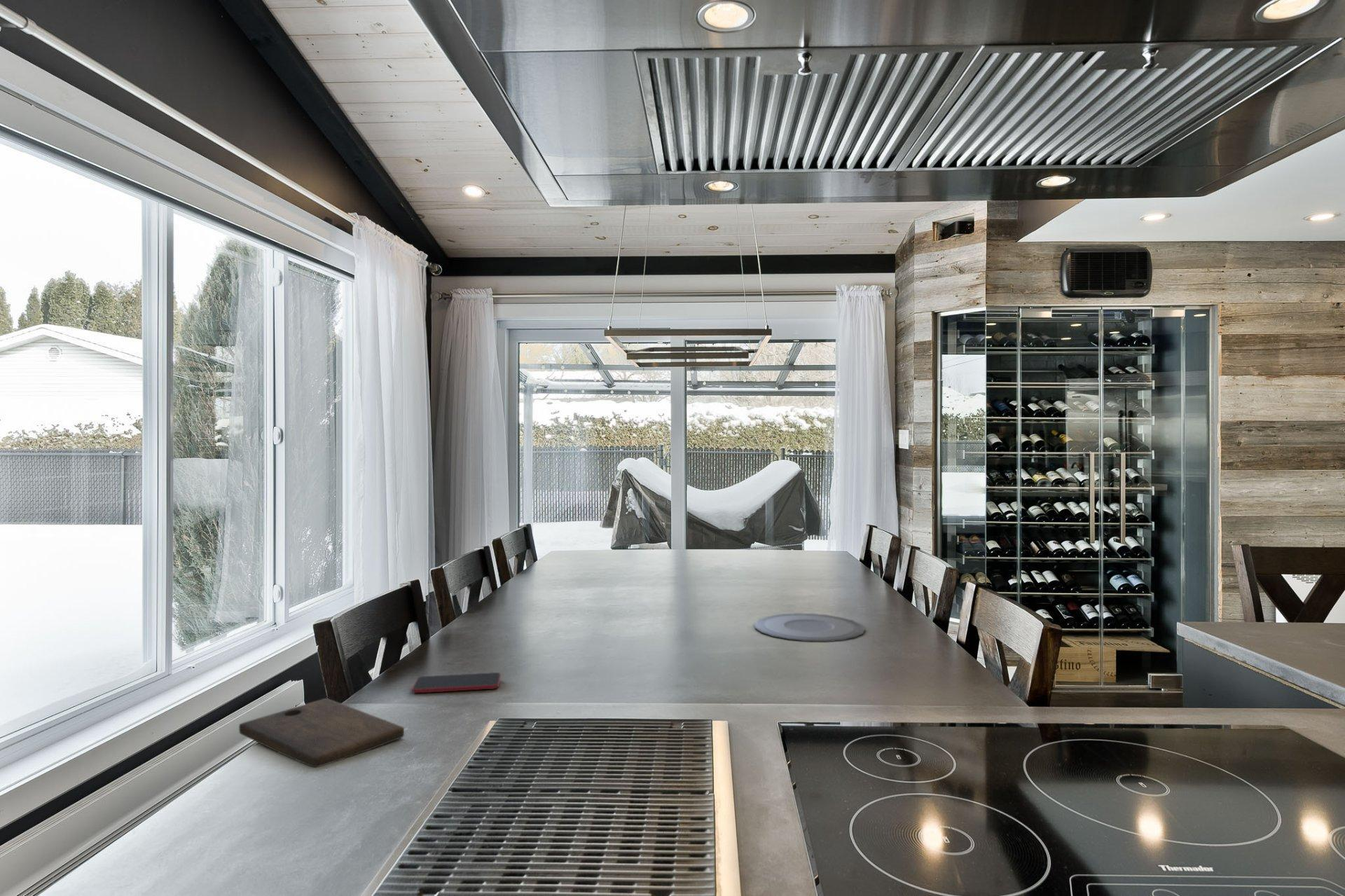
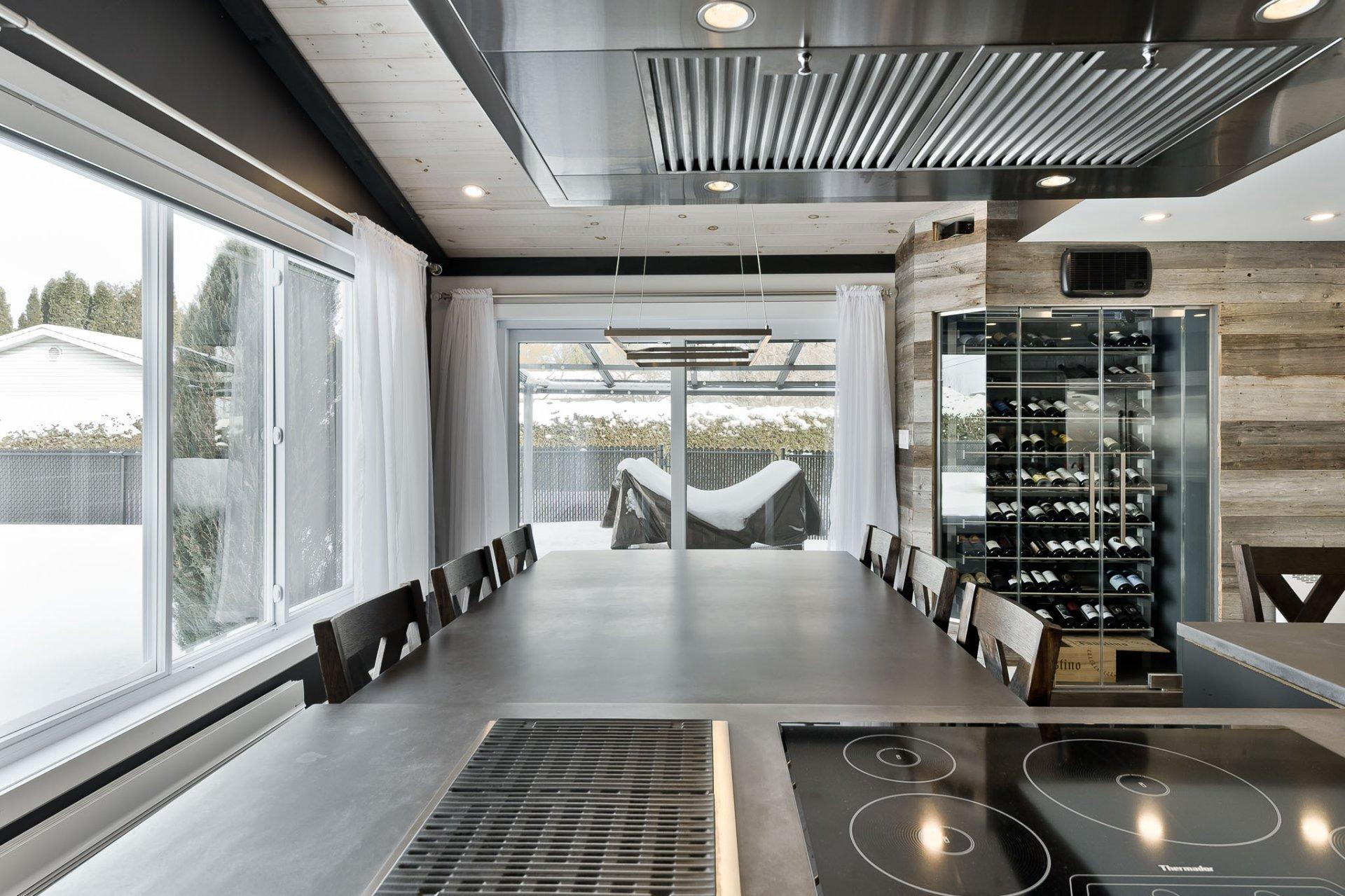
- smartphone (457, 682)
- cutting board (321, 730)
- plate (808, 626)
